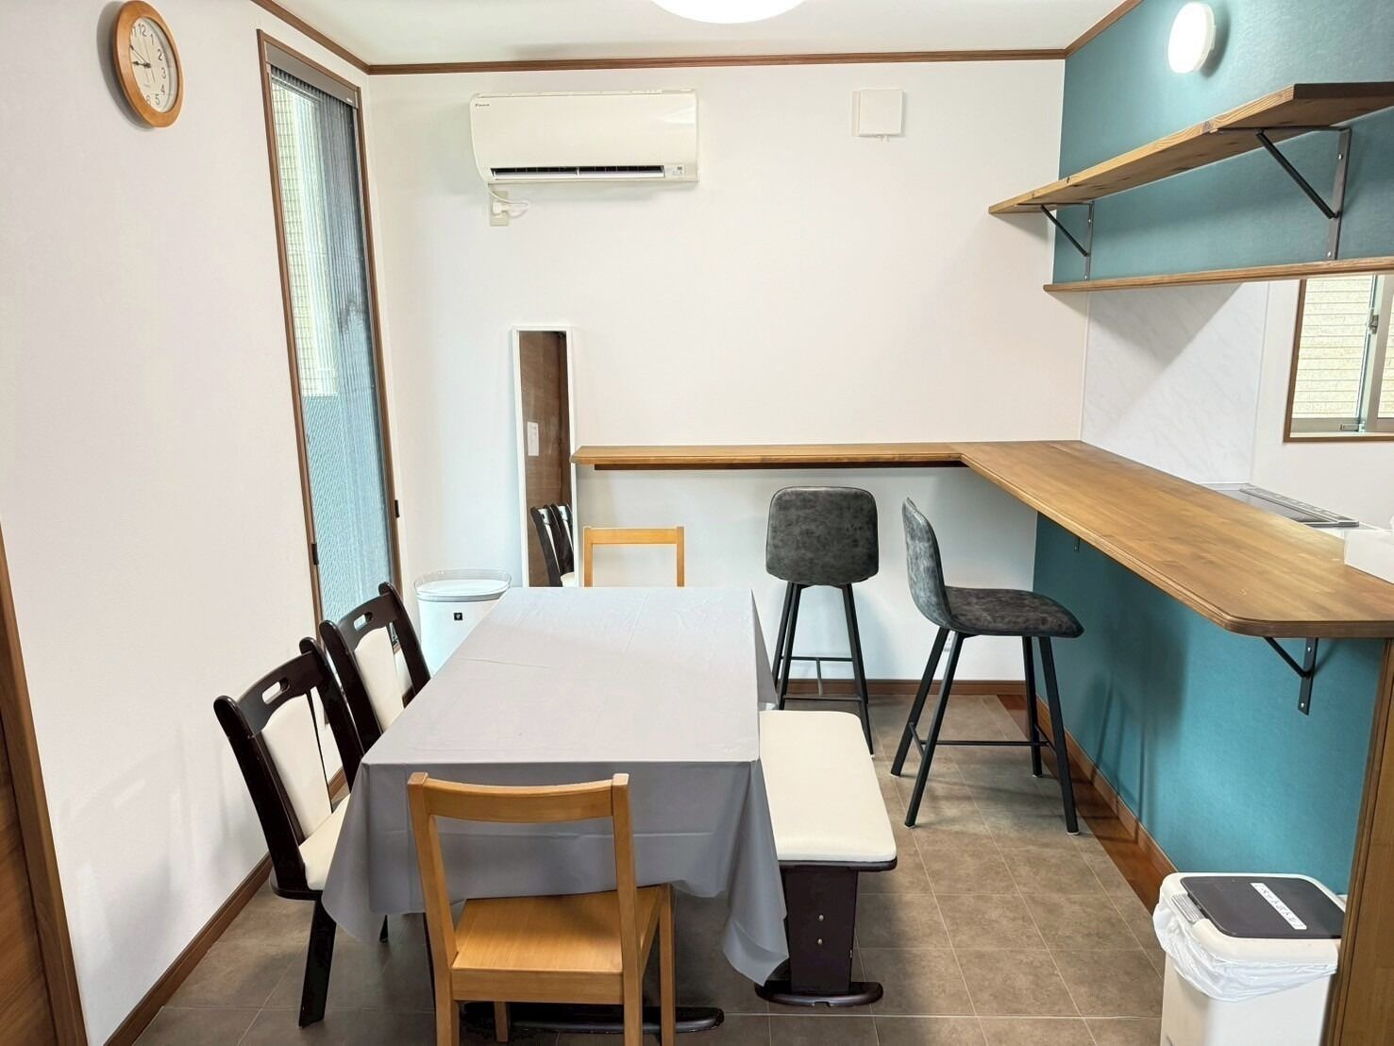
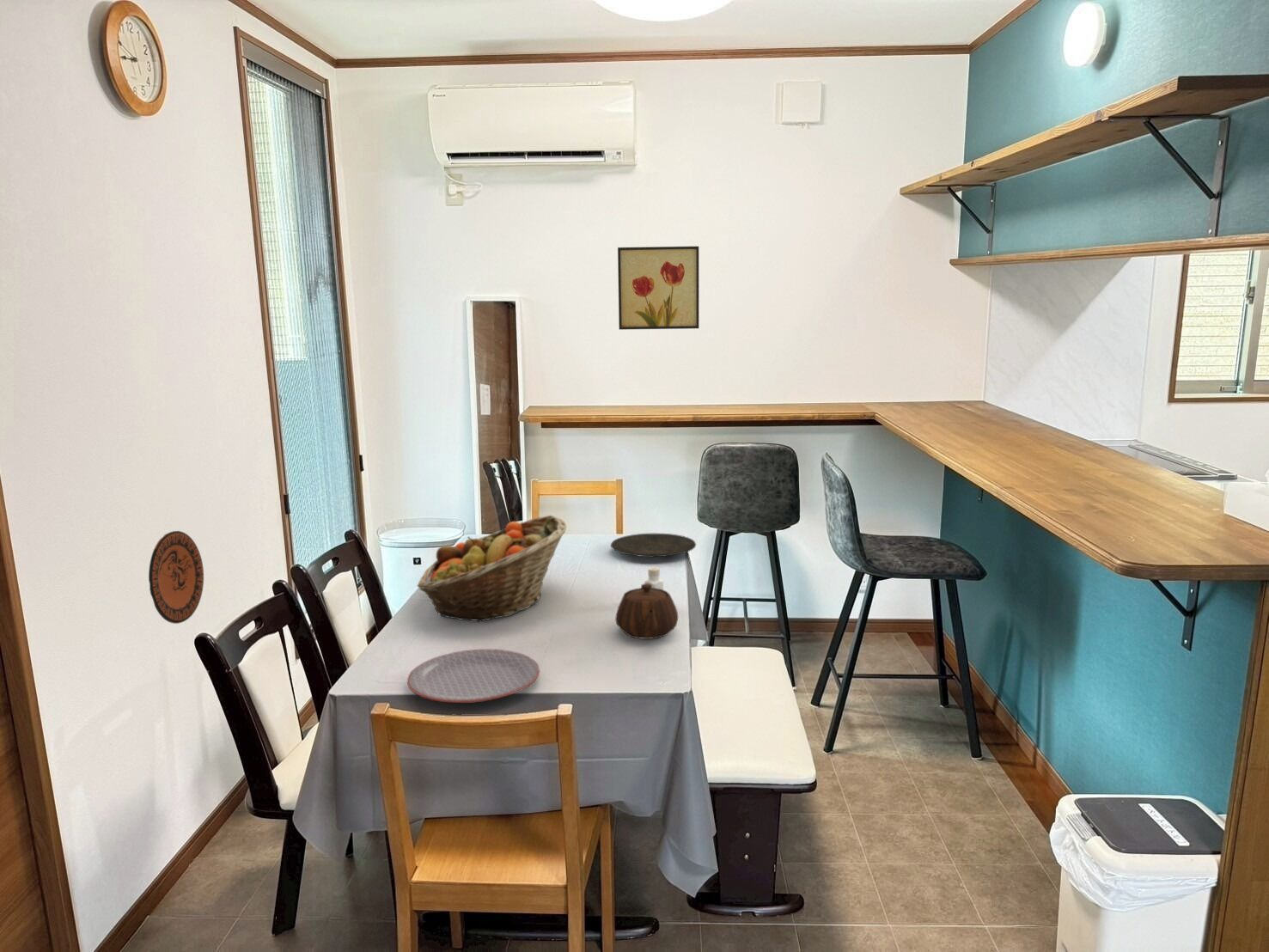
+ fruit basket (494, 564)
+ decorative plate (175, 577)
+ plate (474, 678)
+ teapot (647, 609)
+ wall art (658, 288)
+ pepper shaker (654, 585)
+ plate (653, 547)
